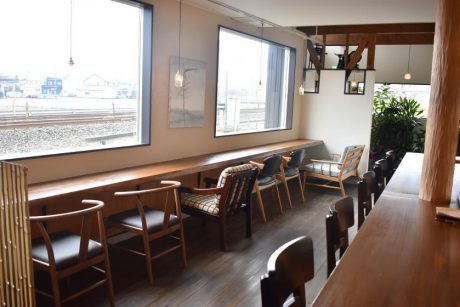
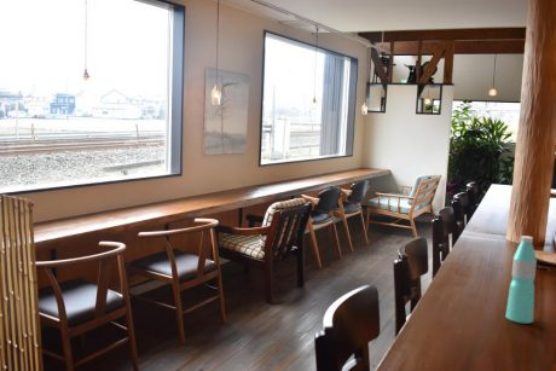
+ water bottle (522, 278)
